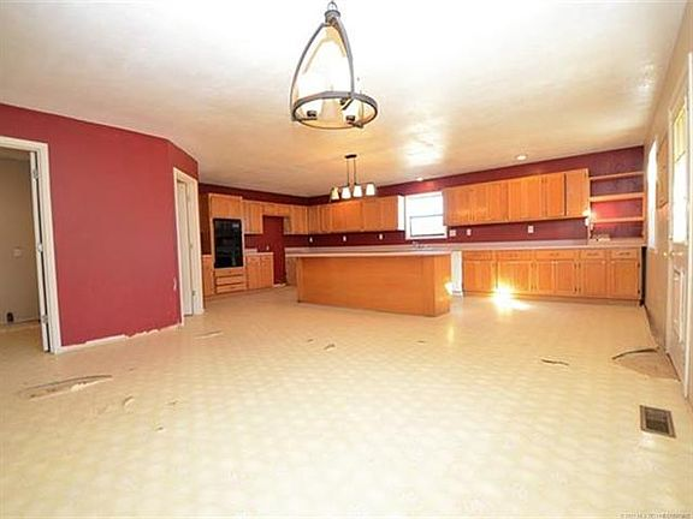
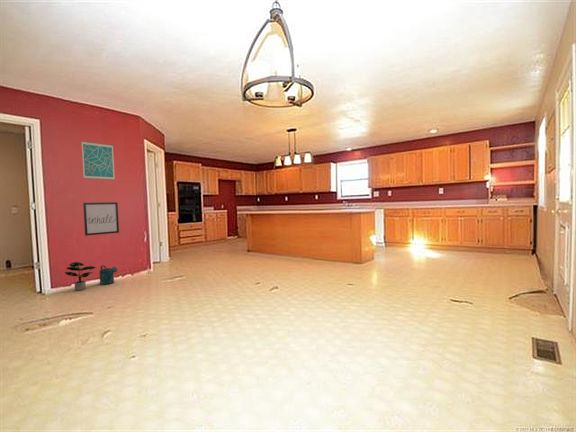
+ wall art (98, 161)
+ potted plant (81, 275)
+ wall art (101, 218)
+ watering can (108, 274)
